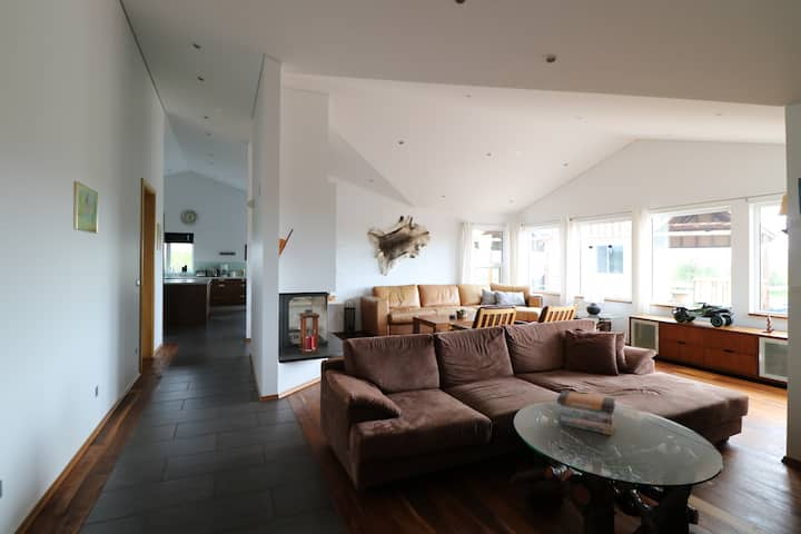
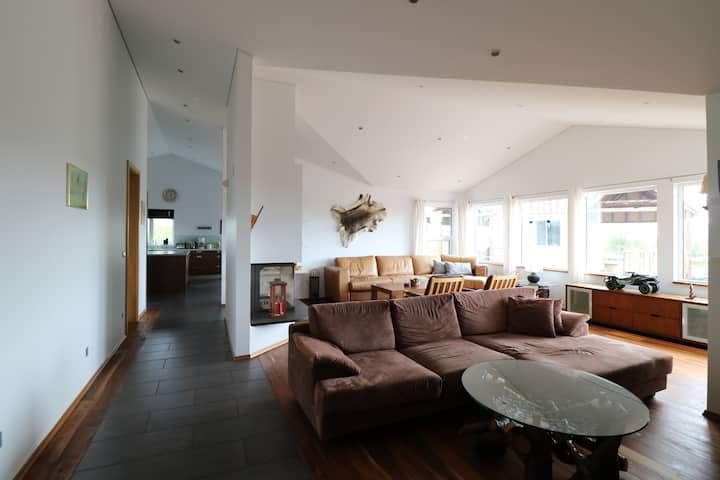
- book stack (585, 411)
